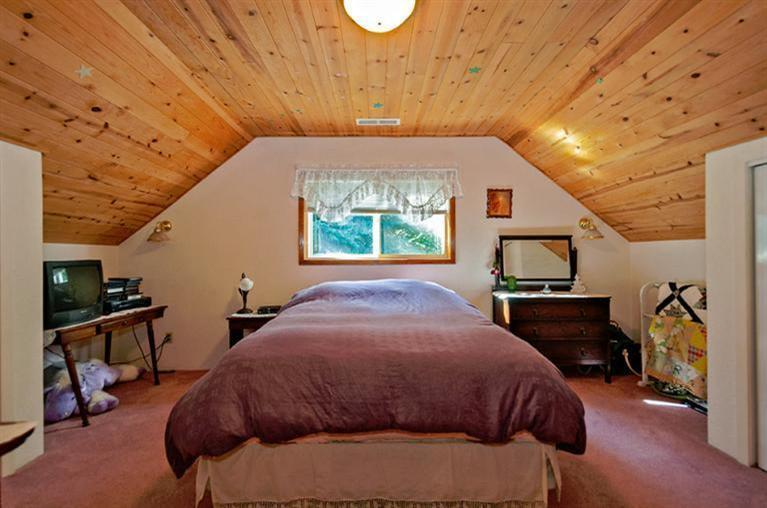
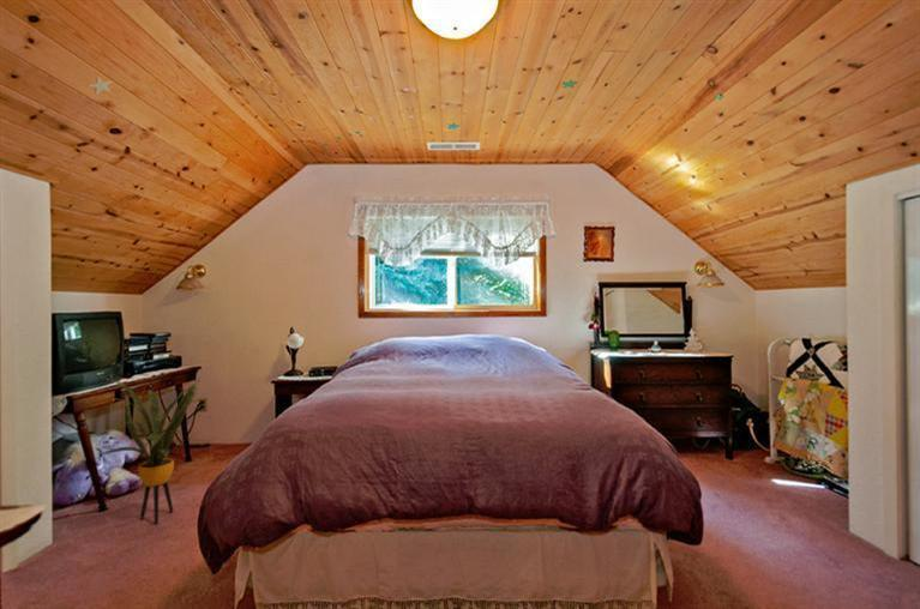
+ house plant (155, 445)
